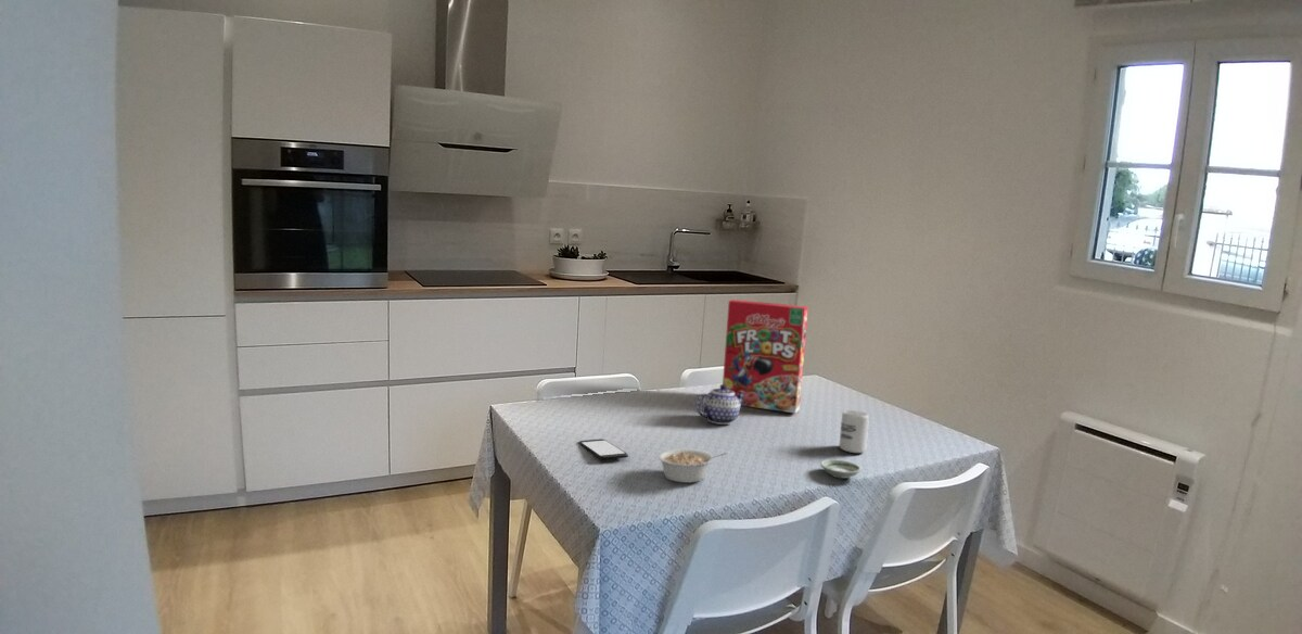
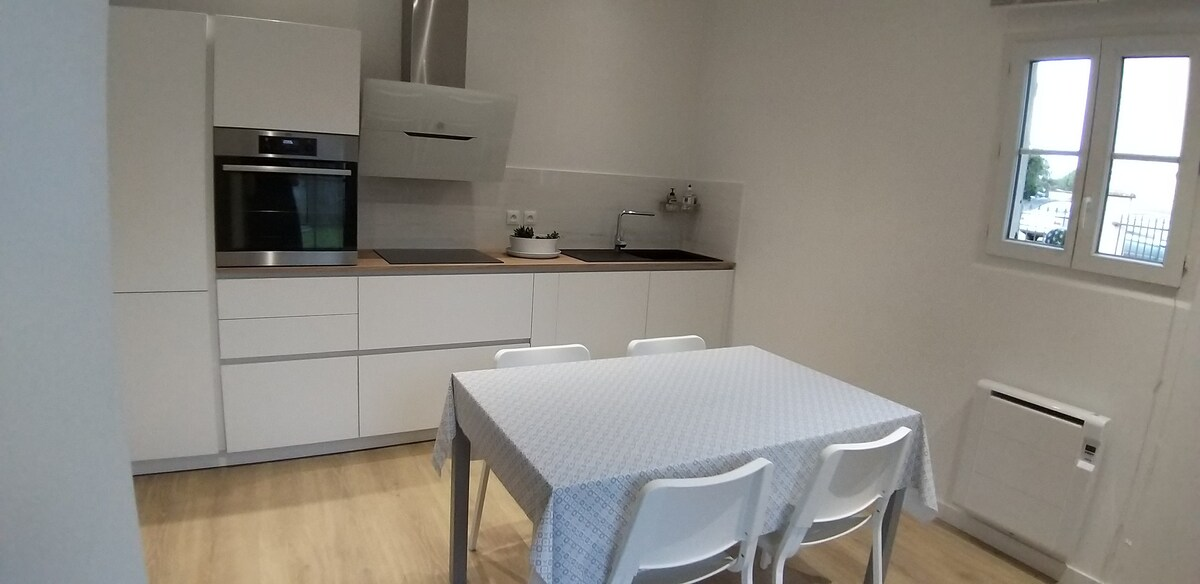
- saucer (840, 470)
- cup (853, 431)
- teapot (720, 403)
- smartphone (602, 448)
- cereal box (764, 354)
- legume (687, 464)
